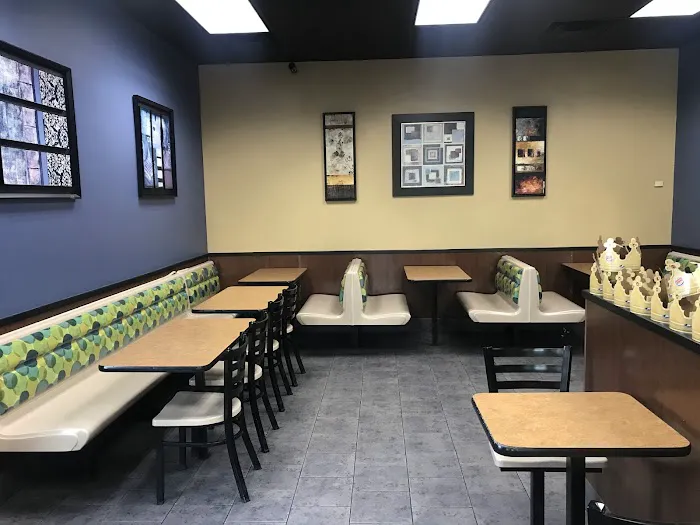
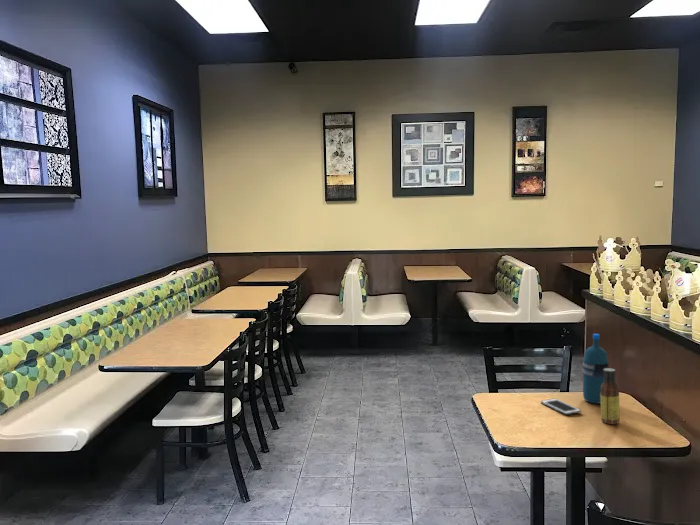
+ cell phone (560, 406)
+ sauce bottle (610, 395)
+ water bottle (595, 368)
